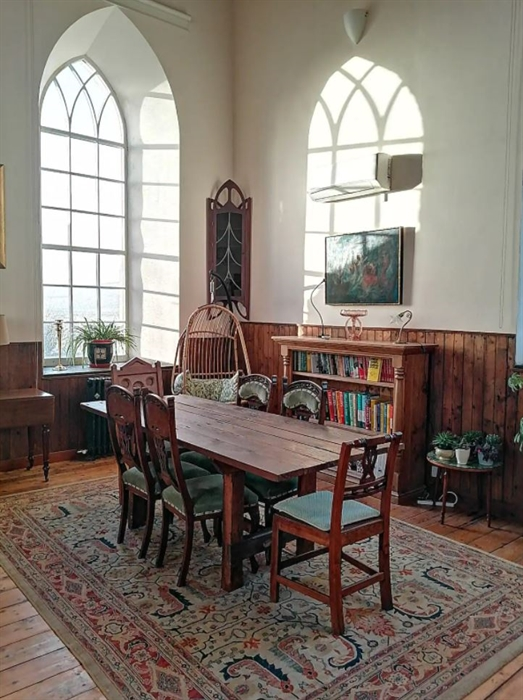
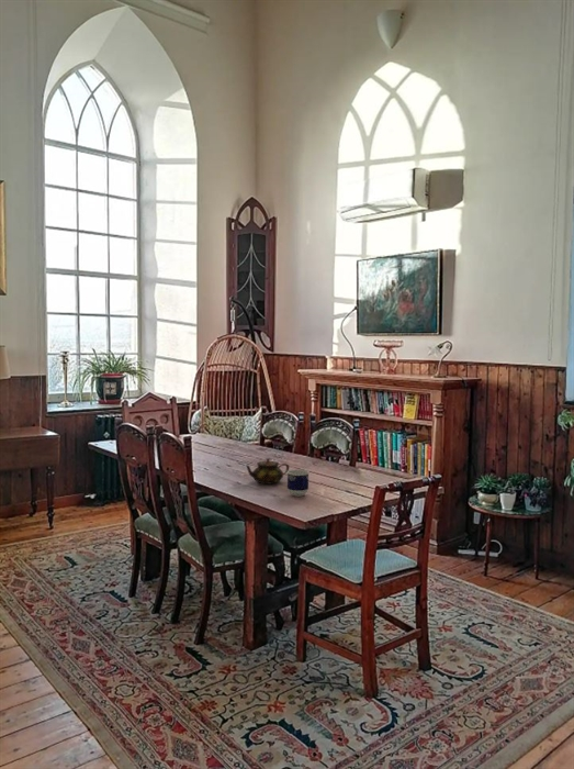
+ cup (299, 483)
+ teapot (267, 469)
